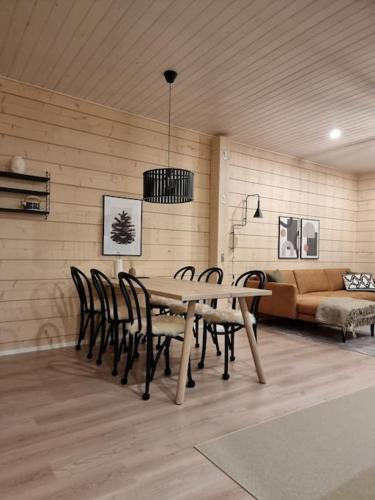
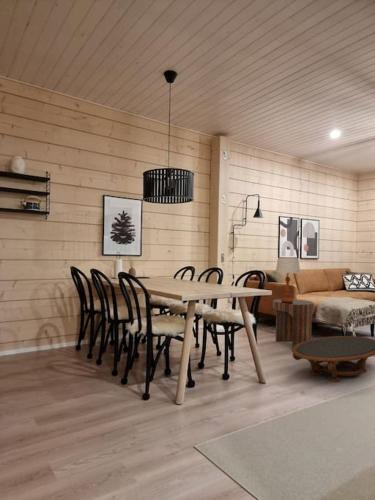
+ side table (293, 323)
+ table lamp (287, 279)
+ coffee table (338, 358)
